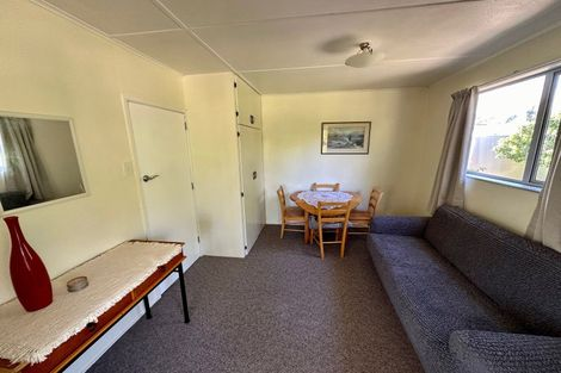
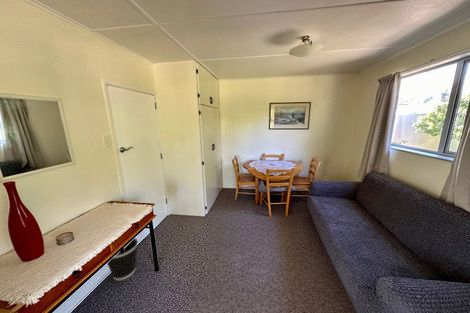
+ wastebasket (122, 259)
